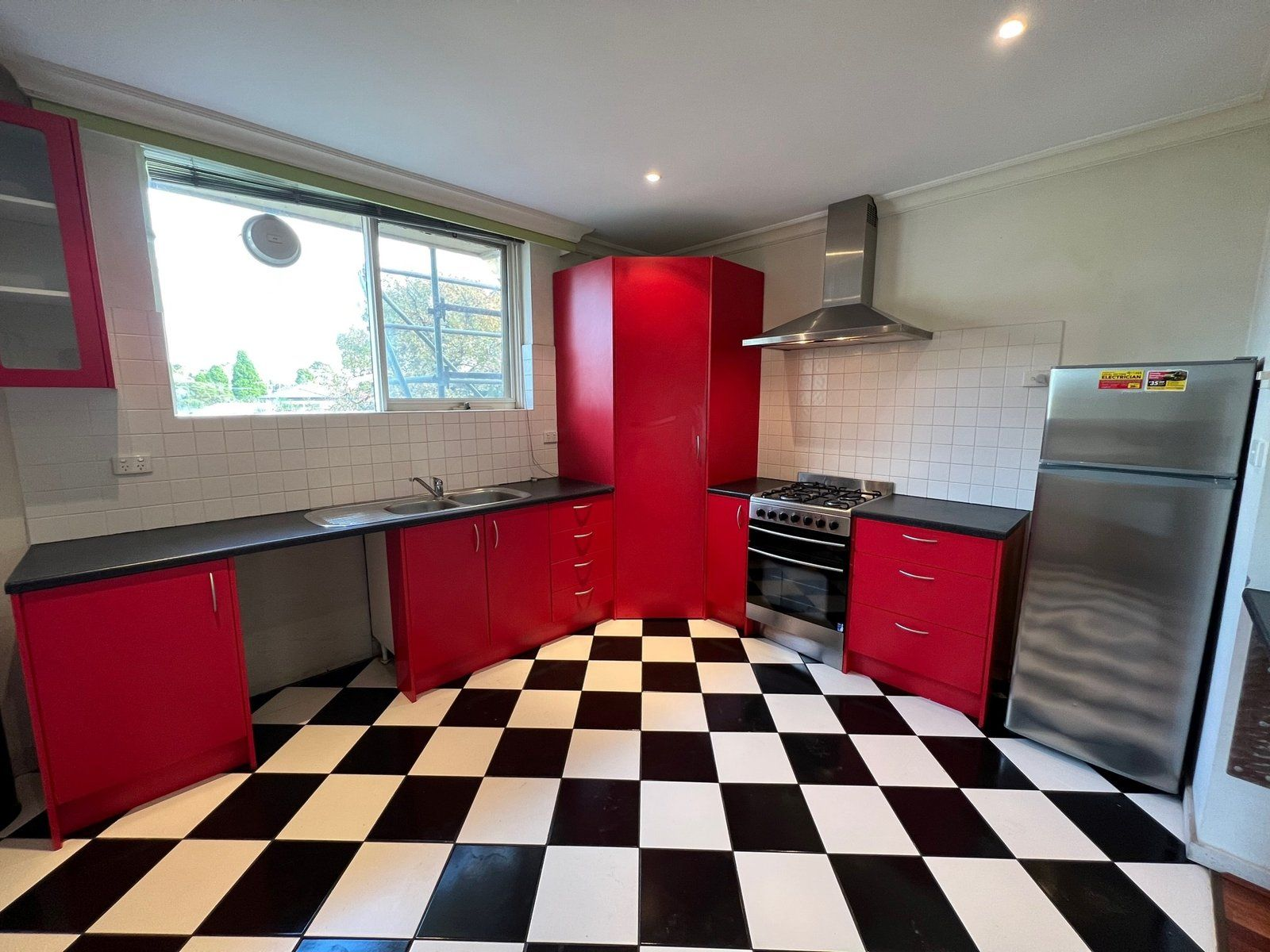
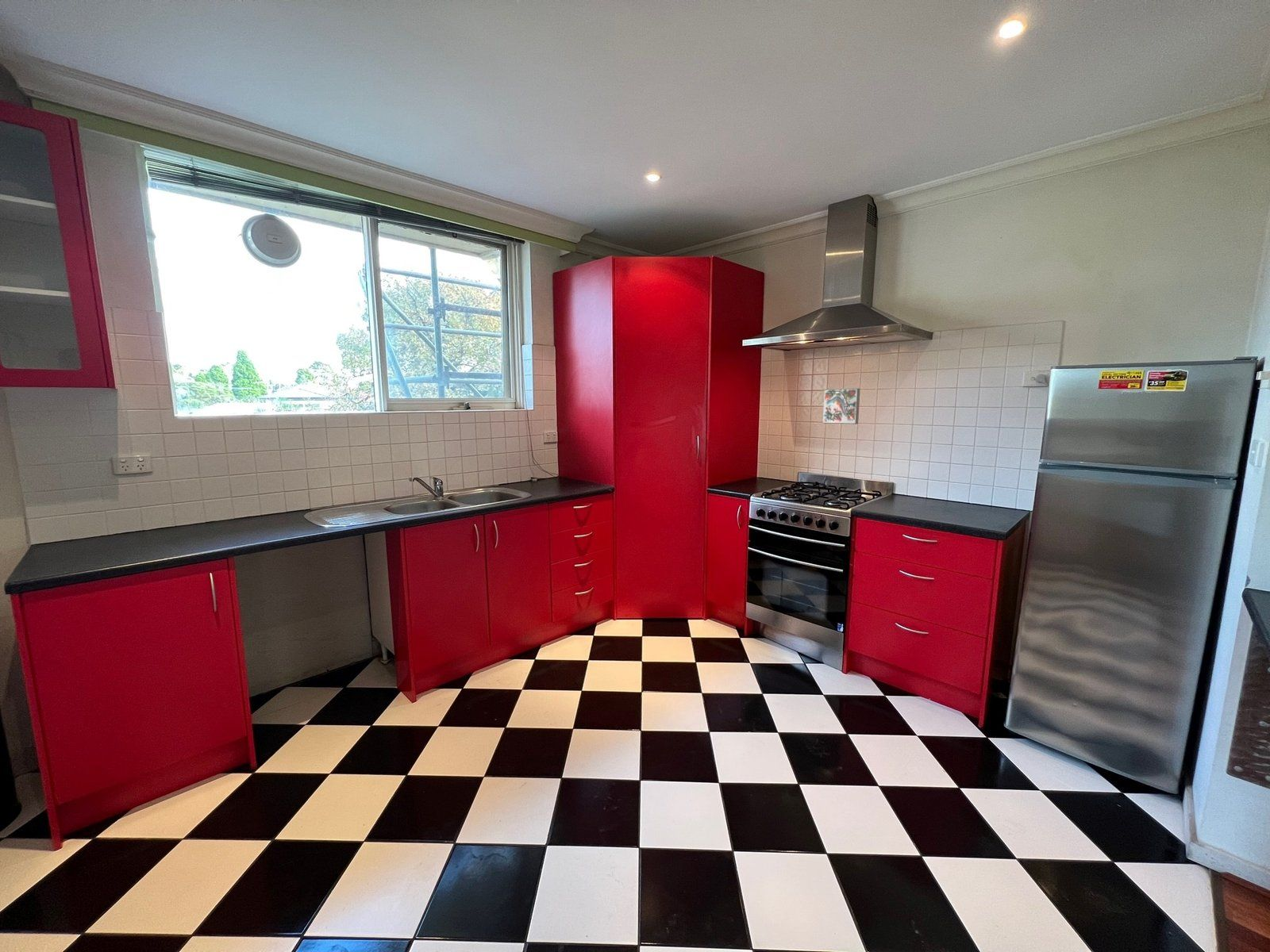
+ decorative tile (840, 406)
